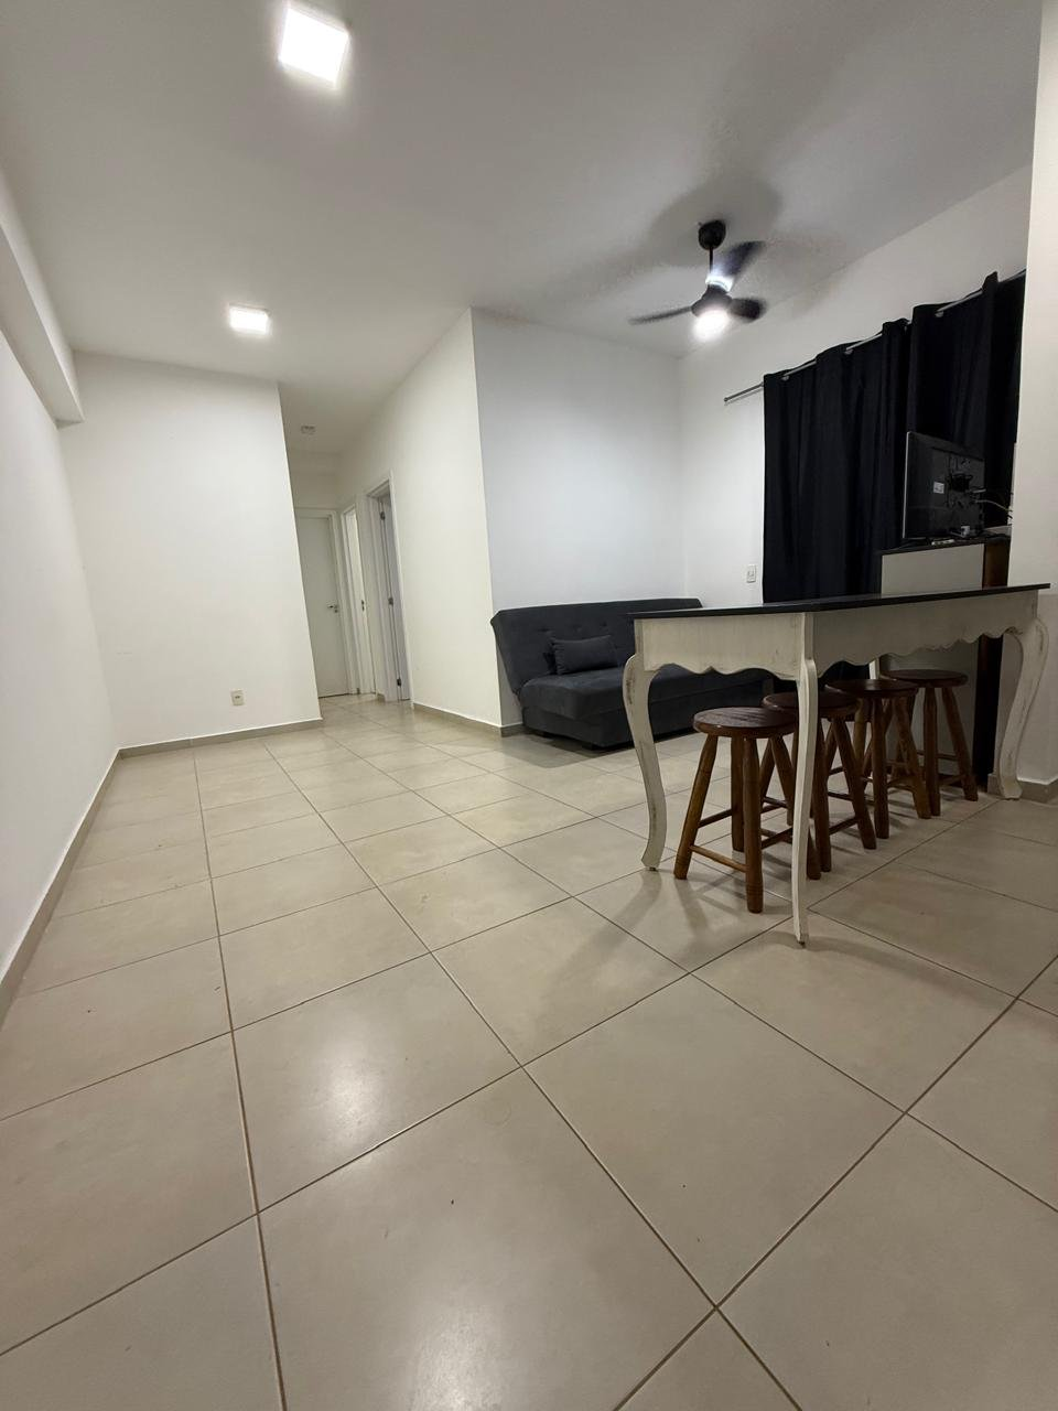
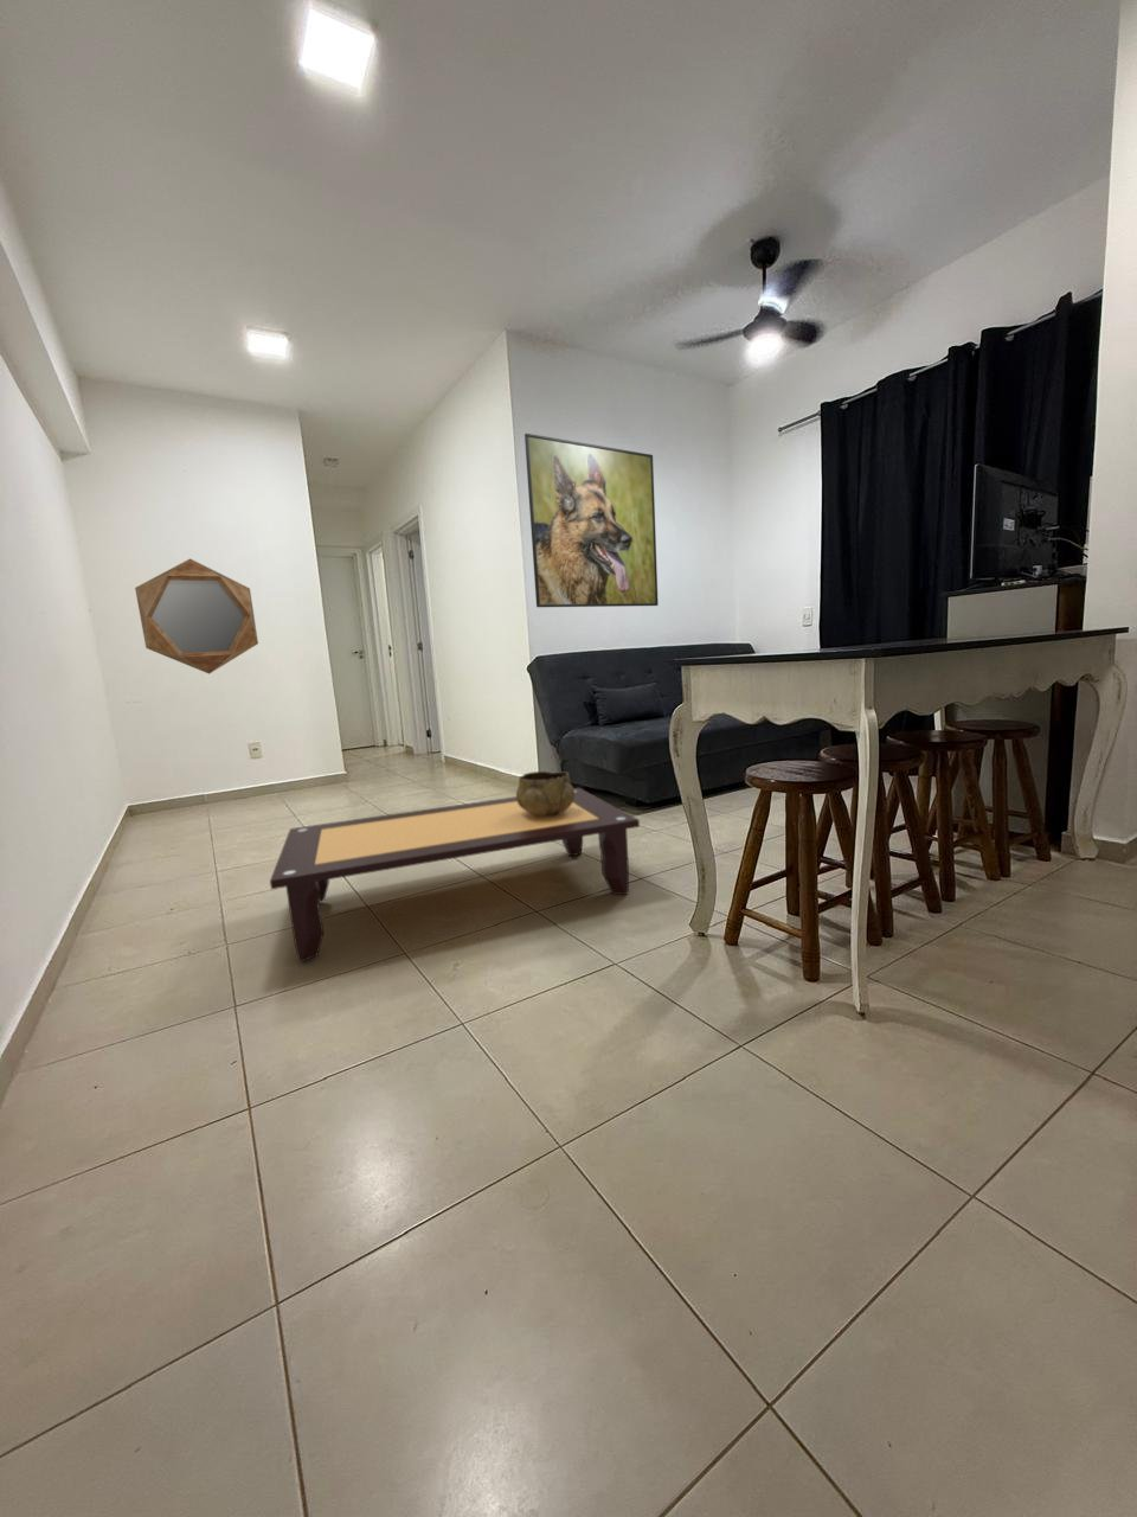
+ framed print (597, 528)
+ home mirror (201, 616)
+ coffee table (459, 856)
+ decorative bowl (545, 793)
